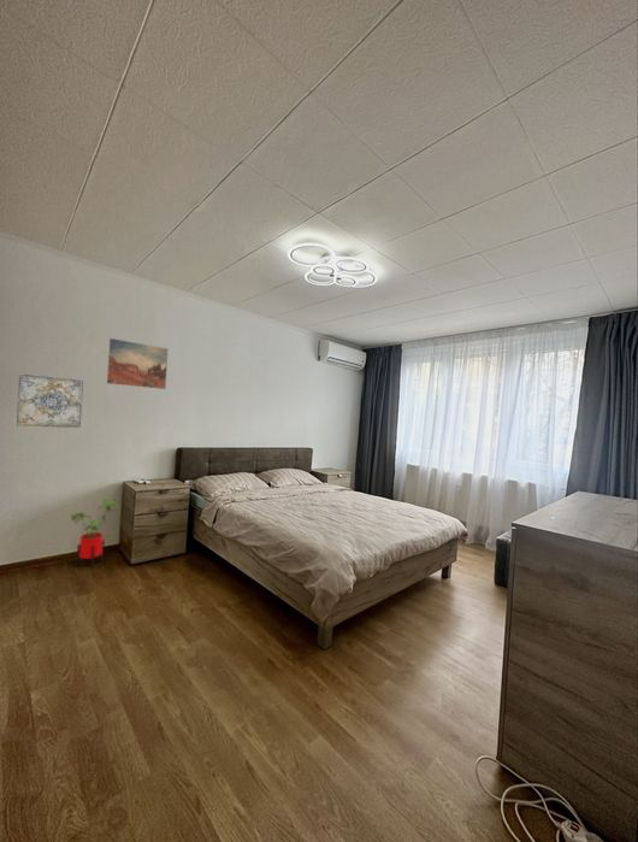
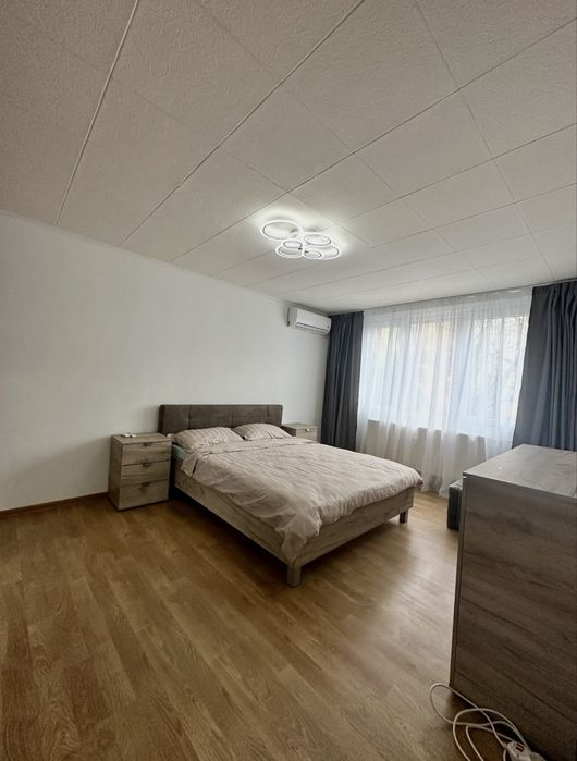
- house plant (95, 531)
- wall art (138, 365)
- wall art (51, 401)
